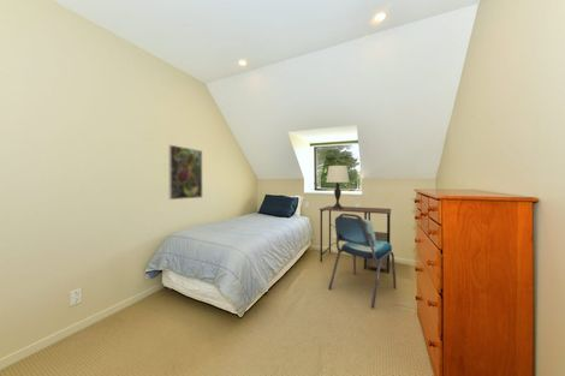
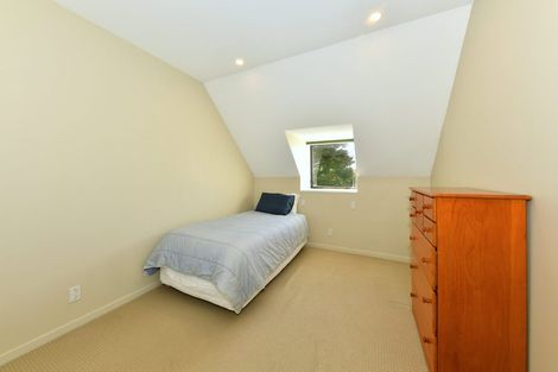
- lamp (337, 186)
- desk (339, 240)
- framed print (186, 173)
- dining chair (362, 250)
